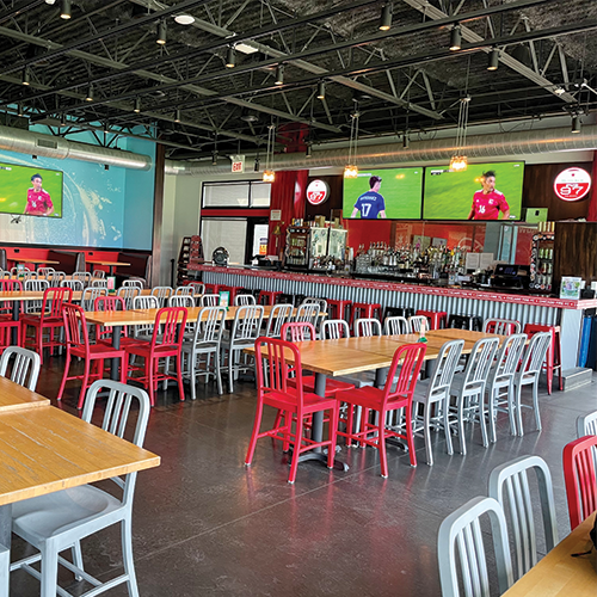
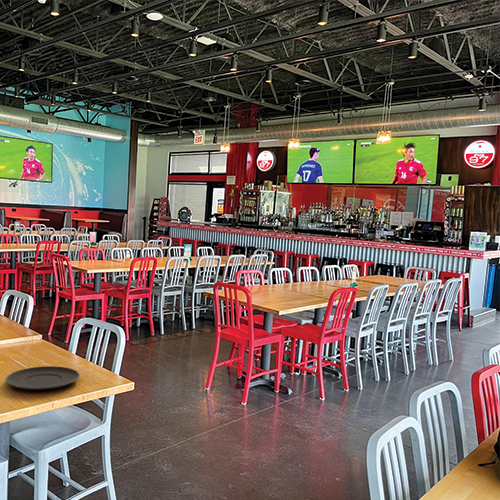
+ plate (43, 378)
